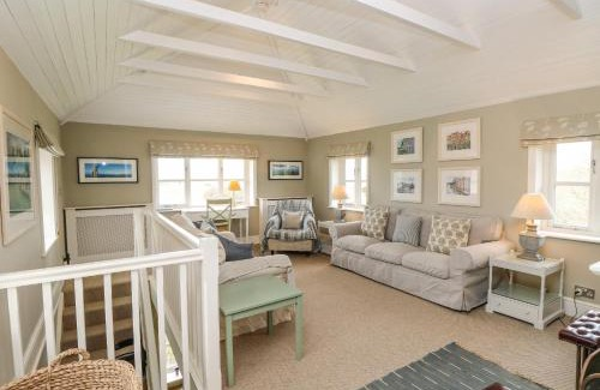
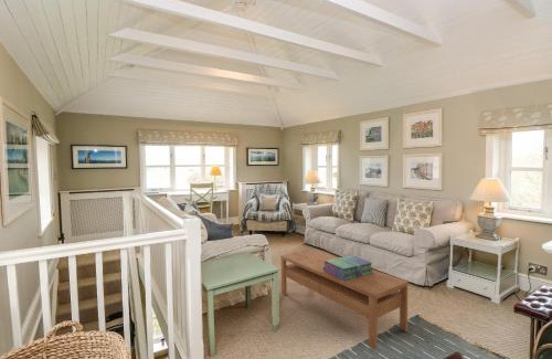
+ stack of books (348, 266)
+ coffee table (336, 288)
